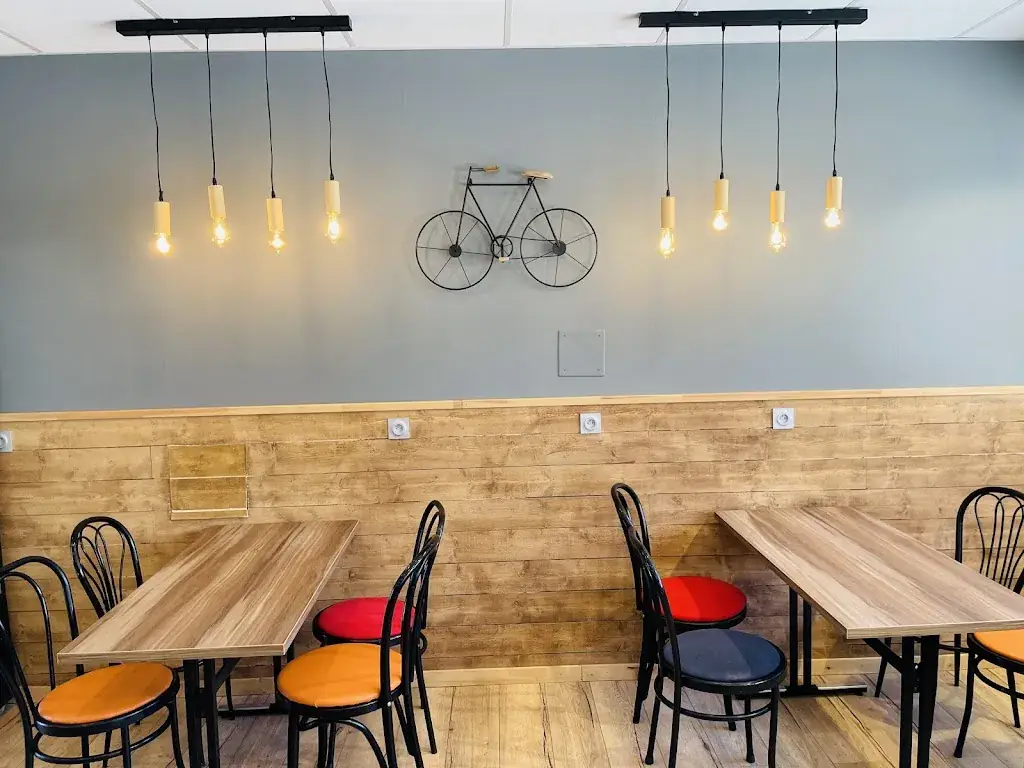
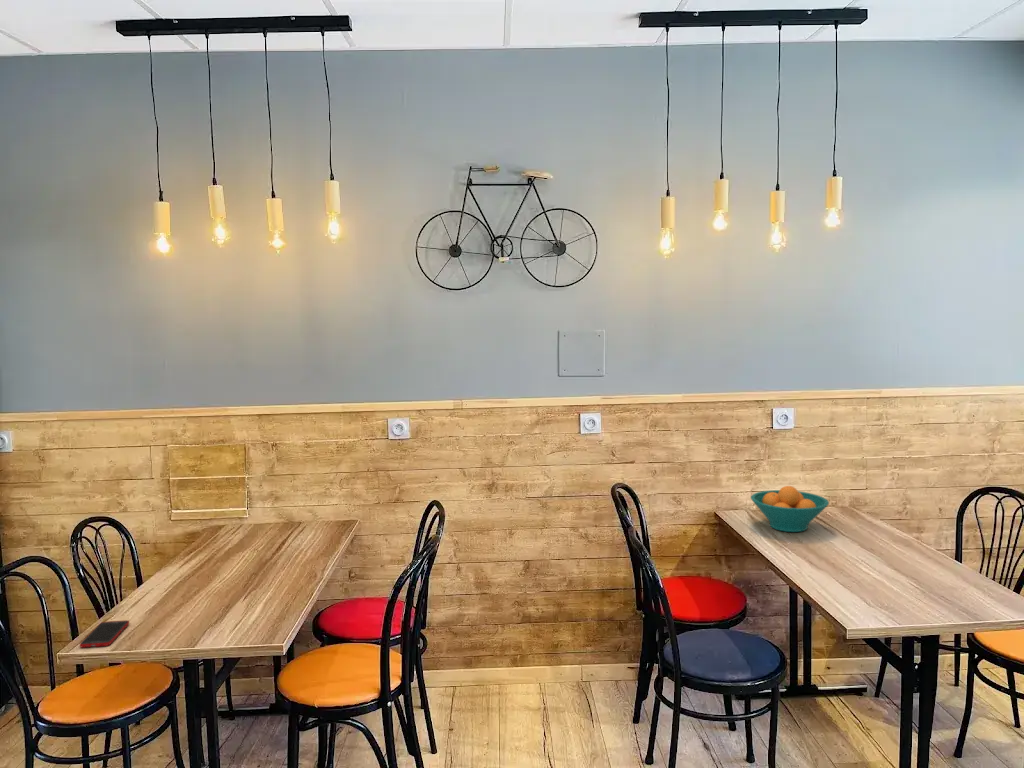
+ cell phone (105, 633)
+ fruit bowl (789, 506)
